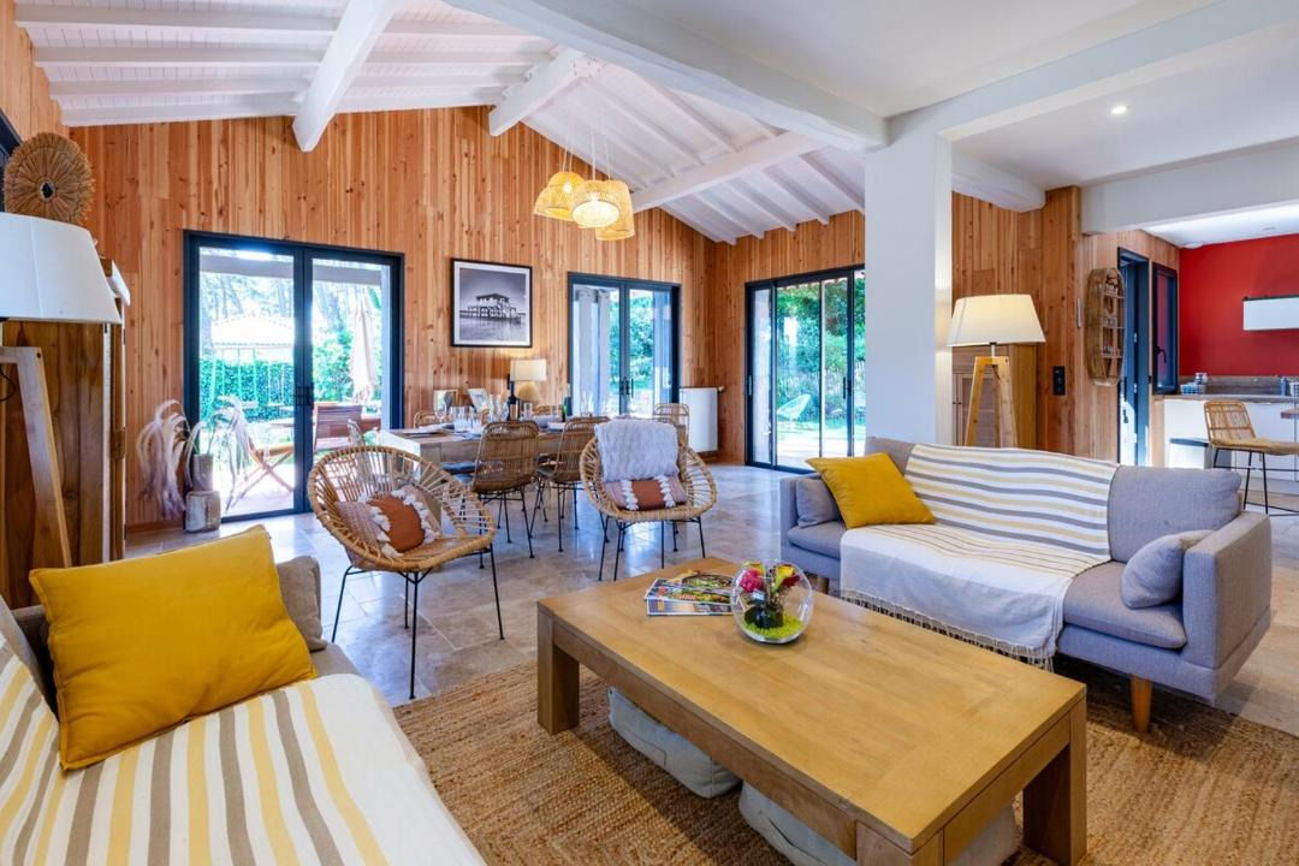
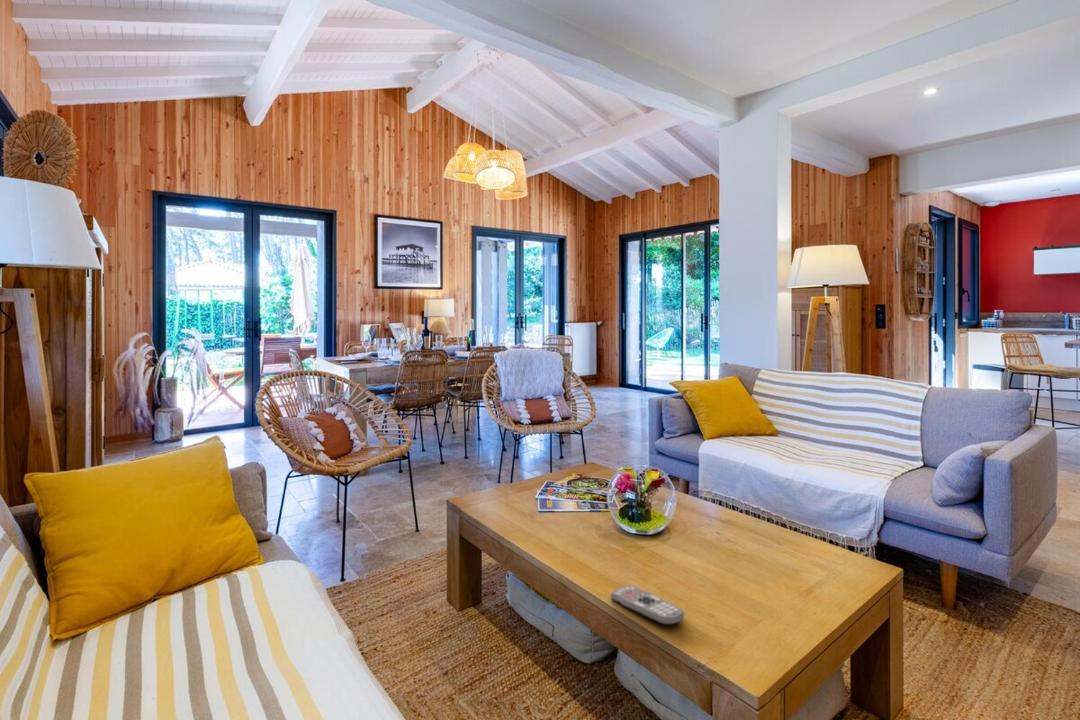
+ remote control (647, 604)
